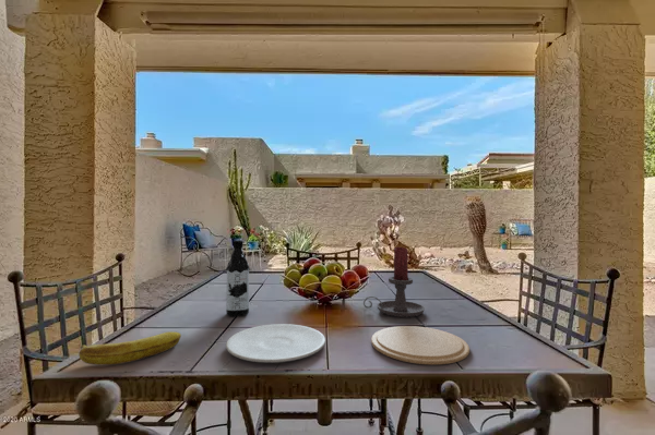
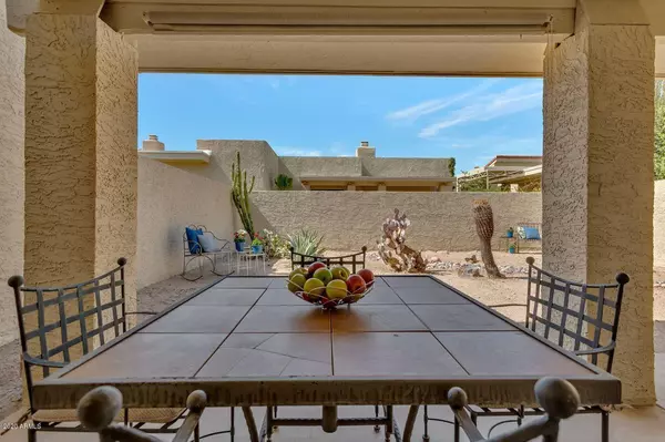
- plate (418, 341)
- banana (129, 345)
- plate (276, 341)
- water bottle (237, 277)
- candle holder (393, 279)
